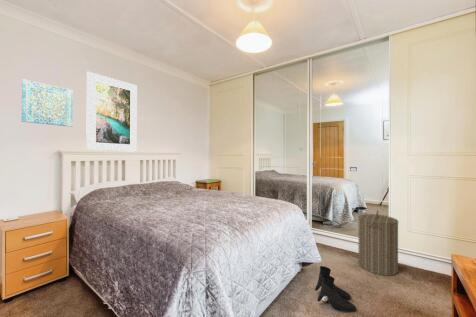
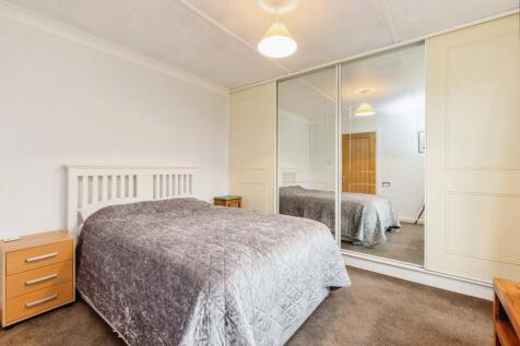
- wall art (48, 104)
- laundry hamper (377, 238)
- boots (334, 286)
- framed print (113, 115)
